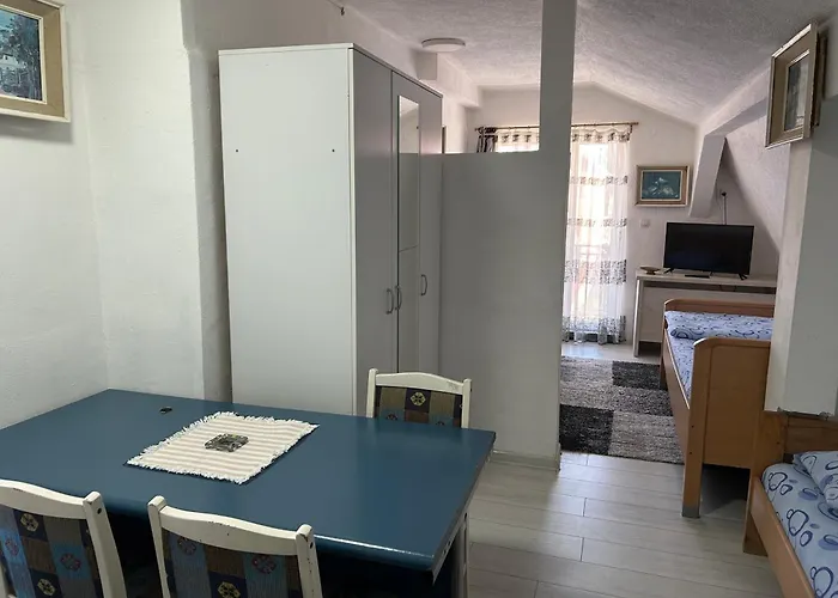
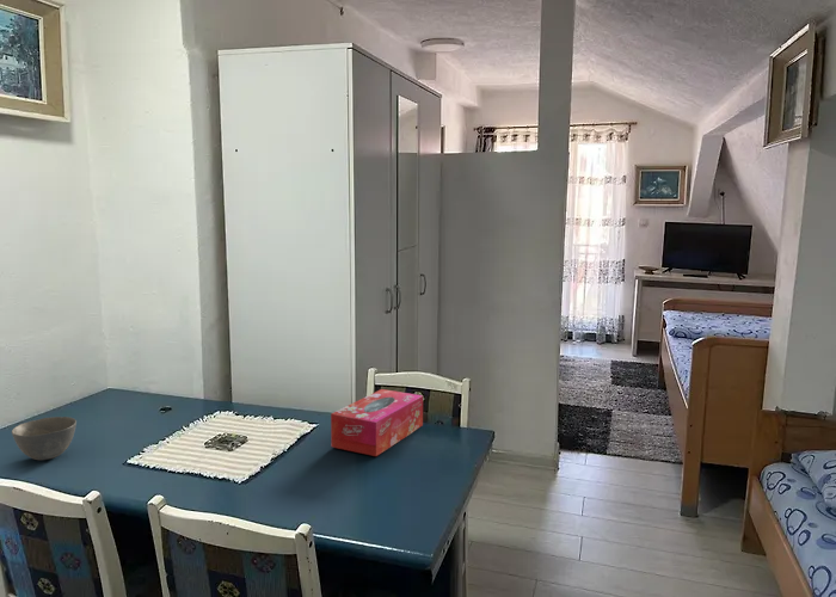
+ tissue box (379, 419)
+ bowl (45, 441)
